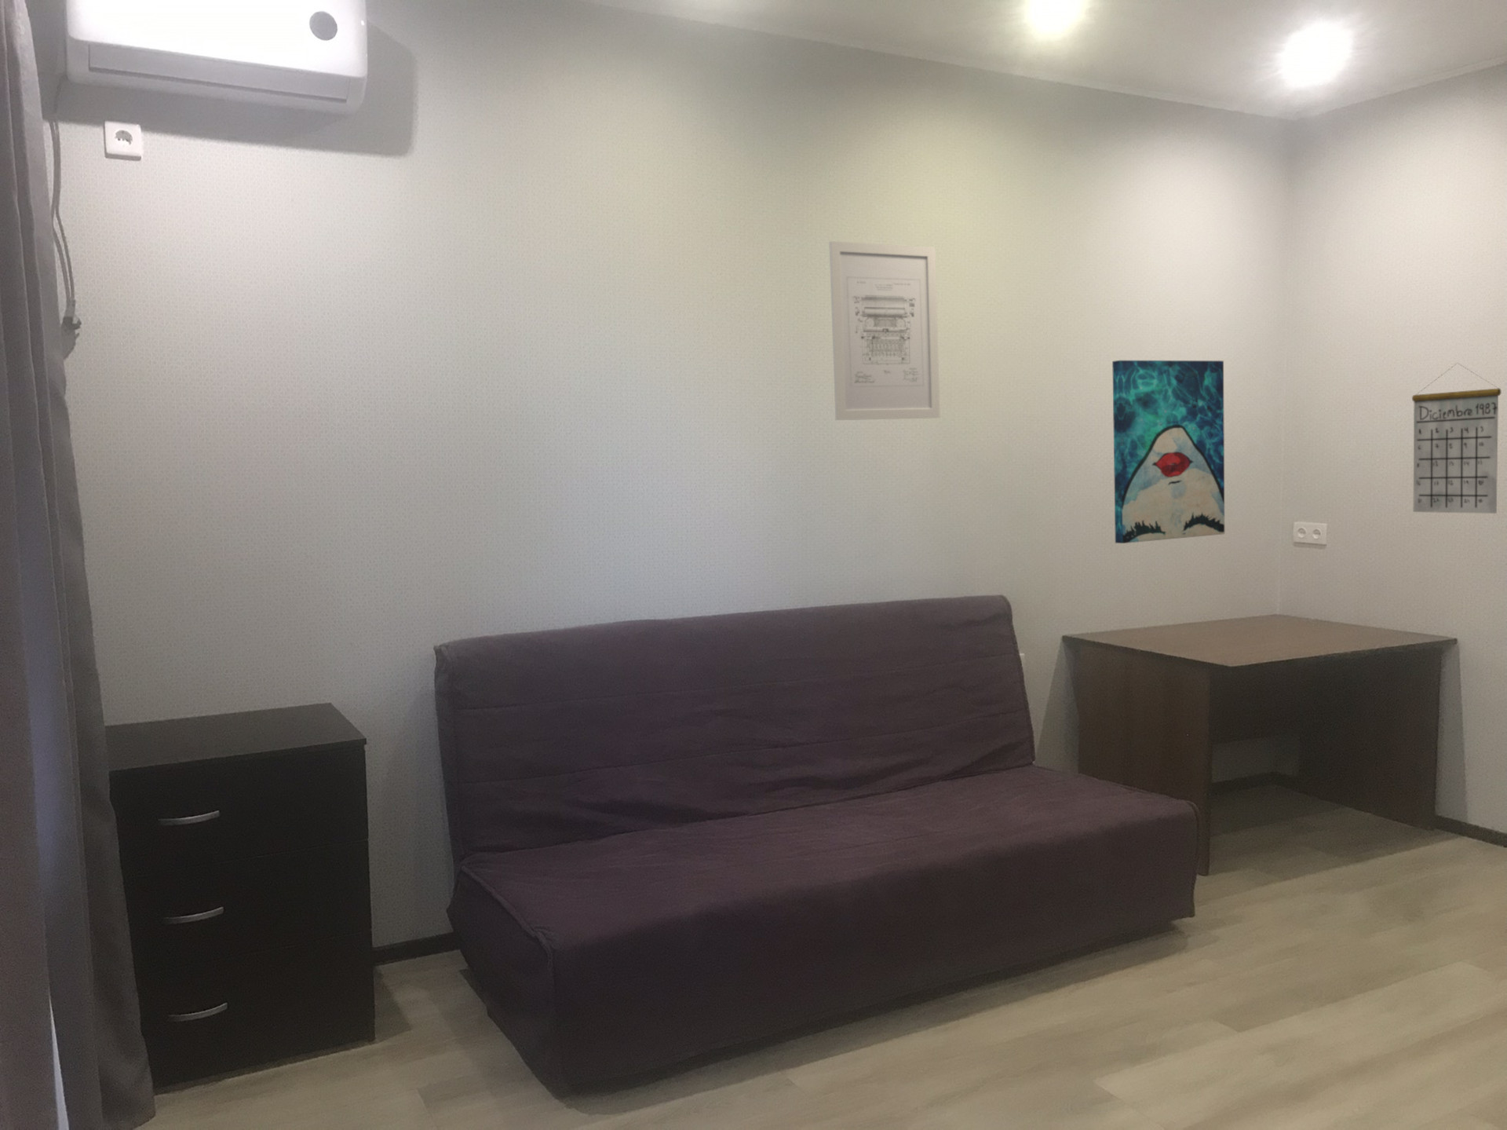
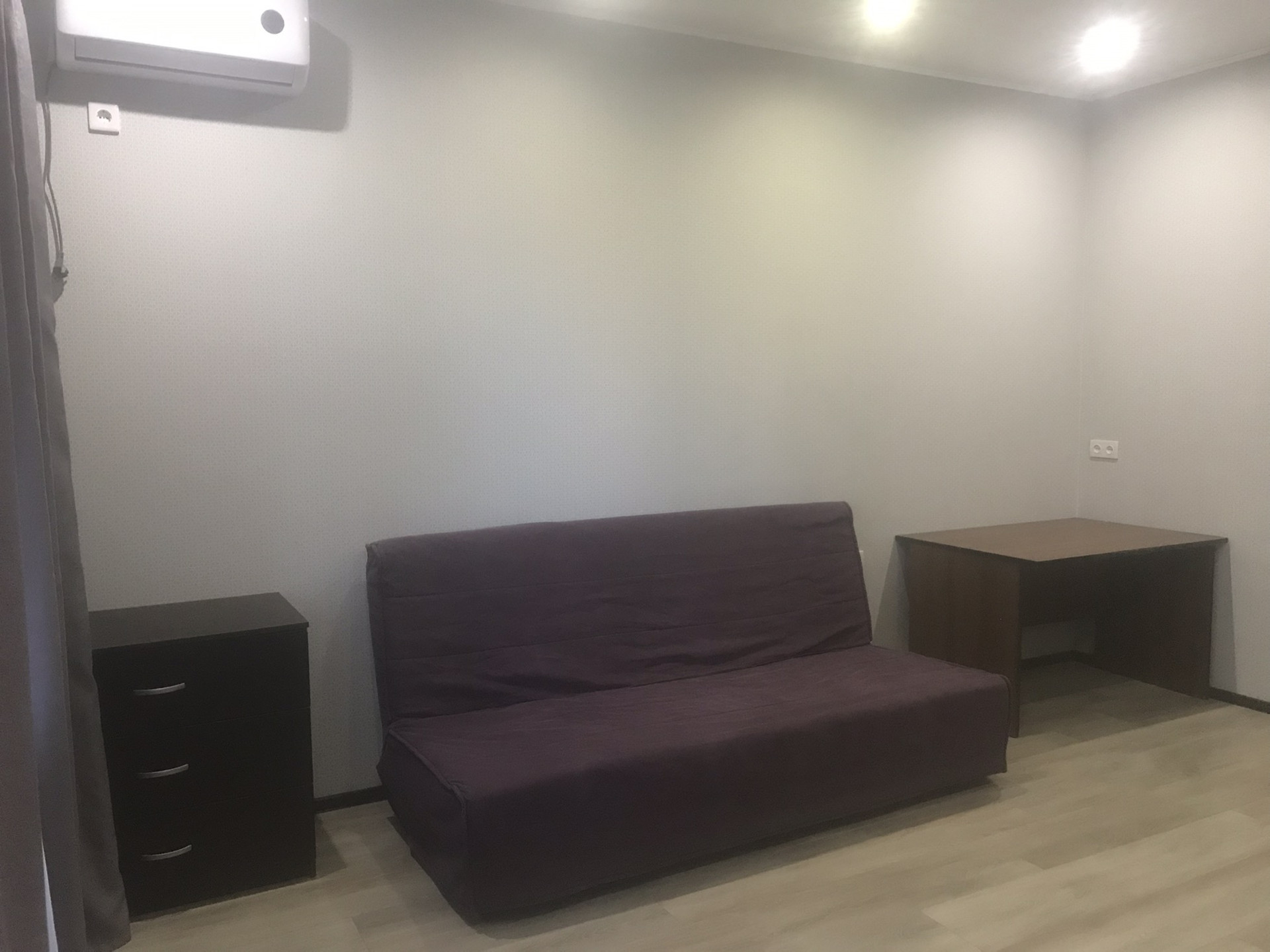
- wall art (1170, 450)
- wall art (885, 332)
- calendar (1455, 437)
